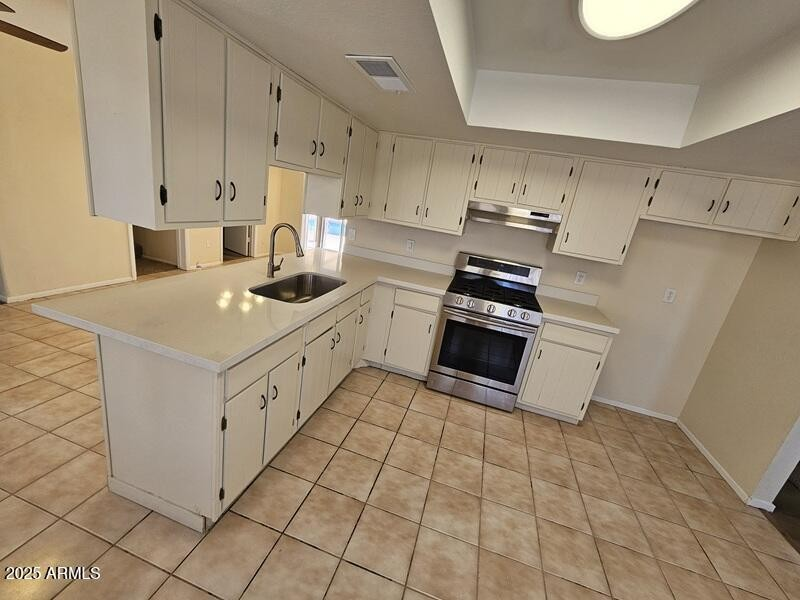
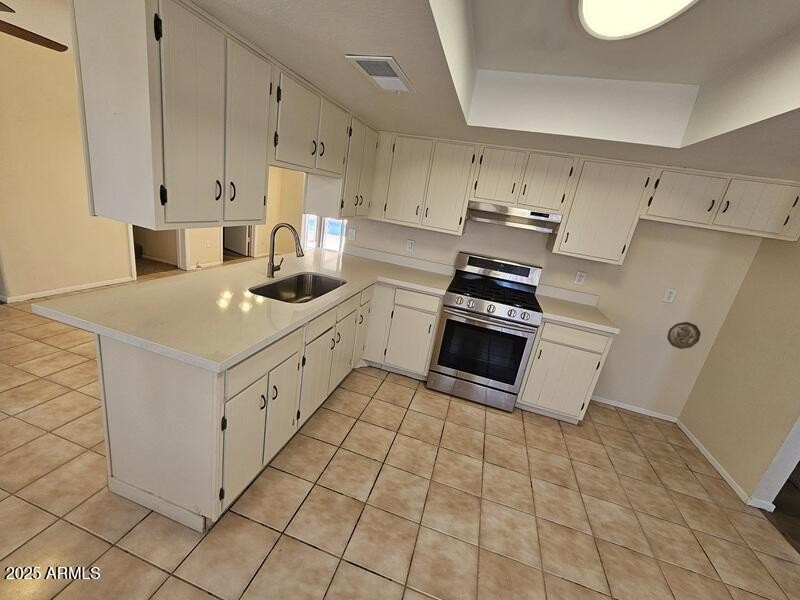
+ decorative plate (683, 335)
